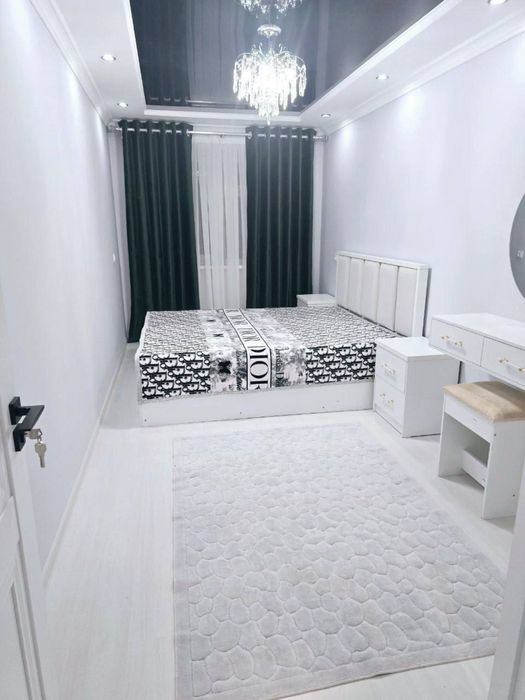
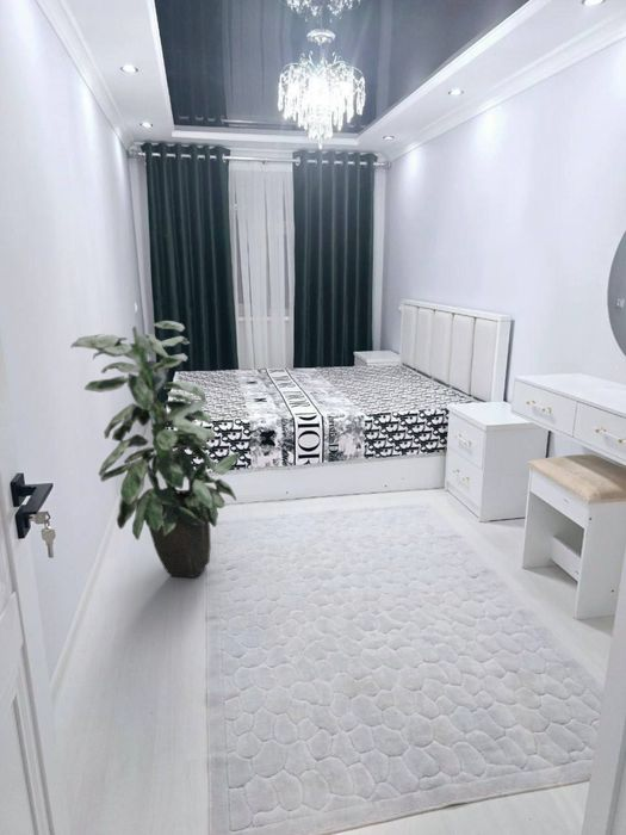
+ indoor plant (165, 454)
